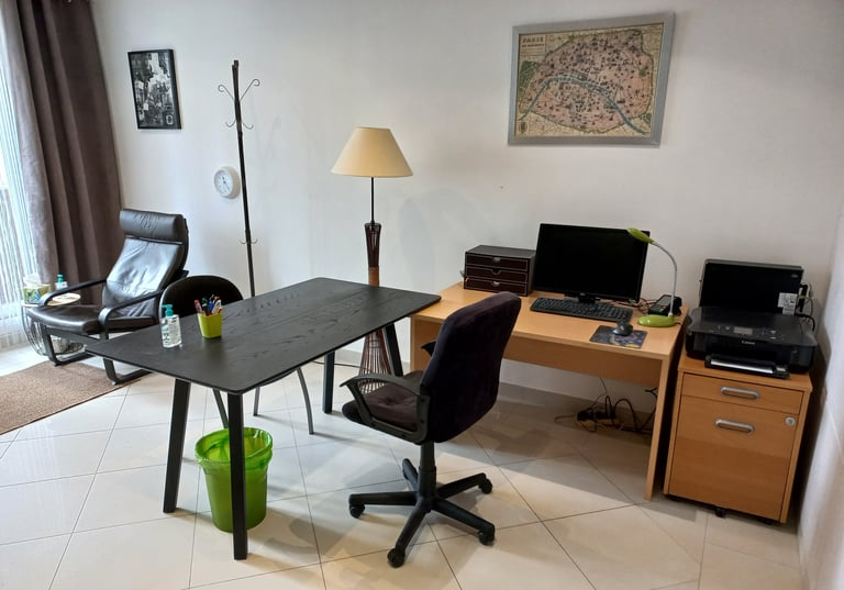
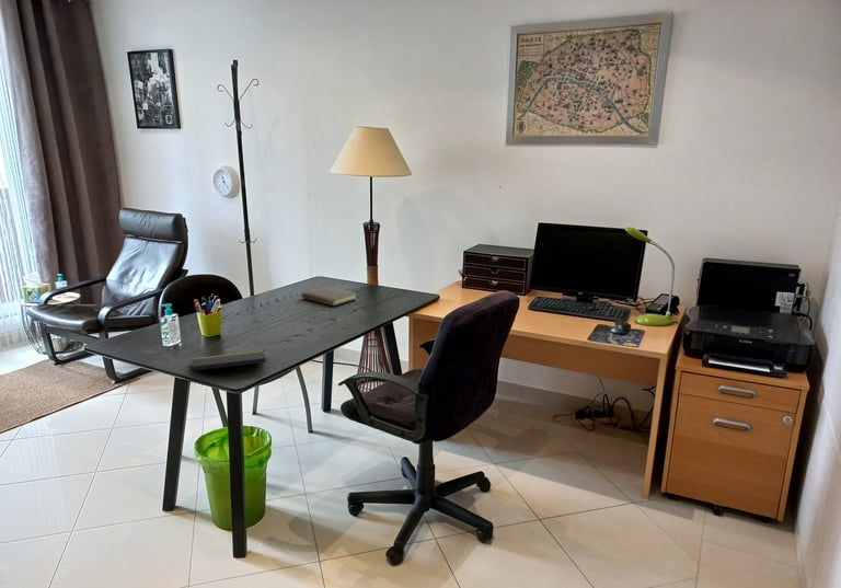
+ notepad (228, 359)
+ book (325, 296)
